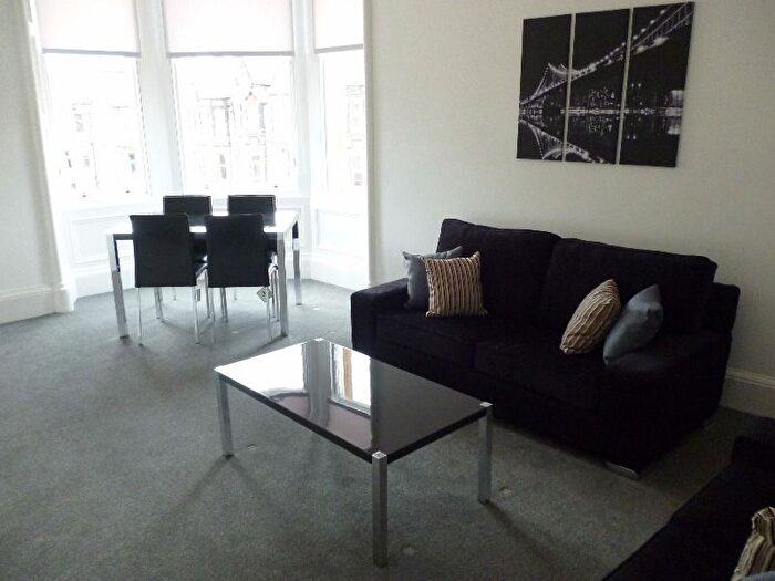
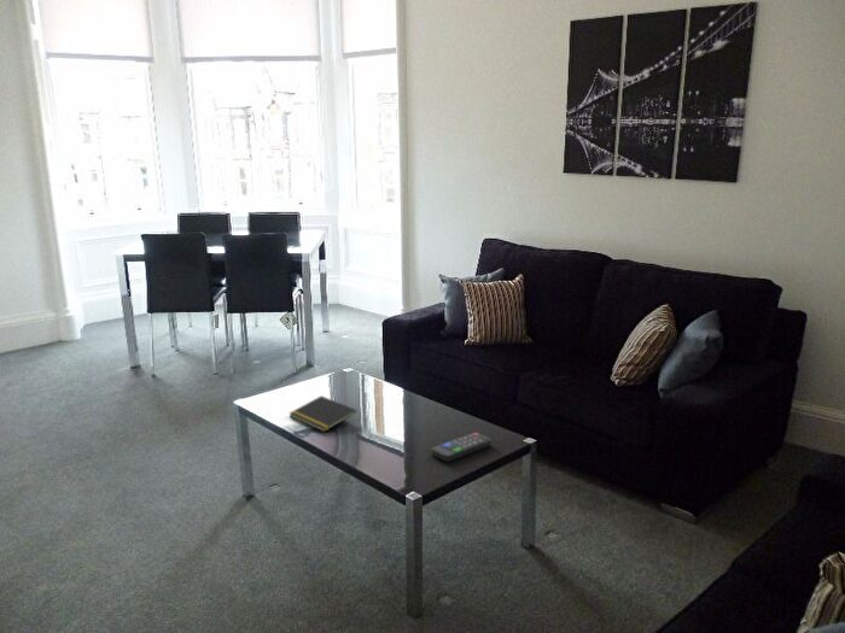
+ remote control (461, 446)
+ notepad (322, 412)
